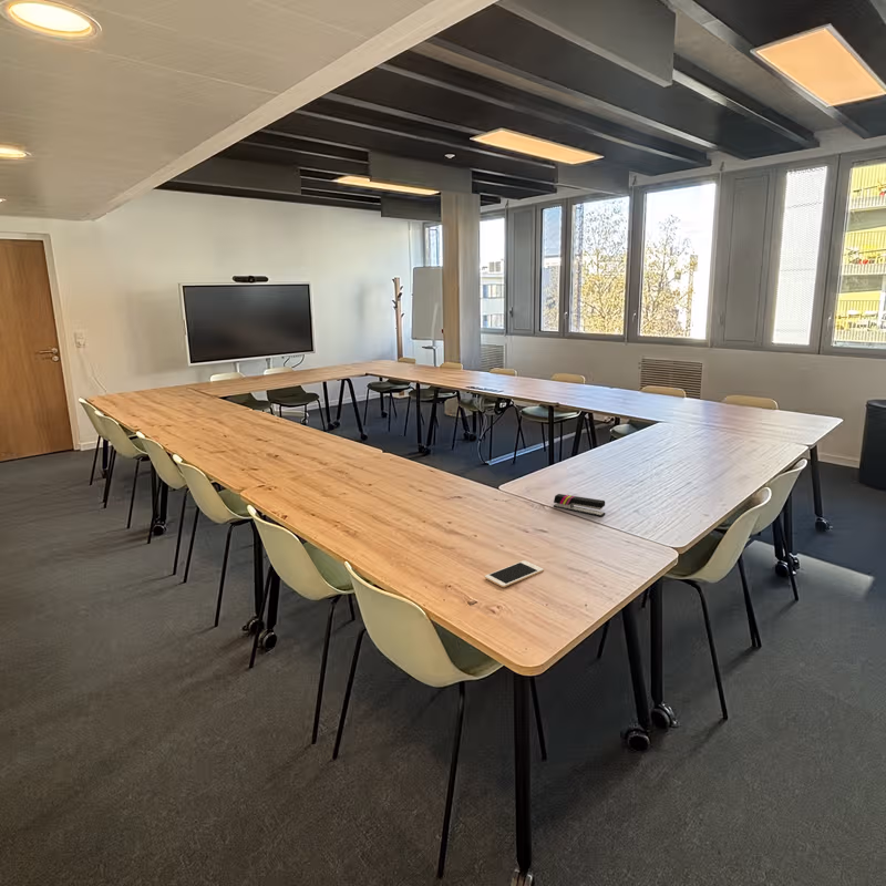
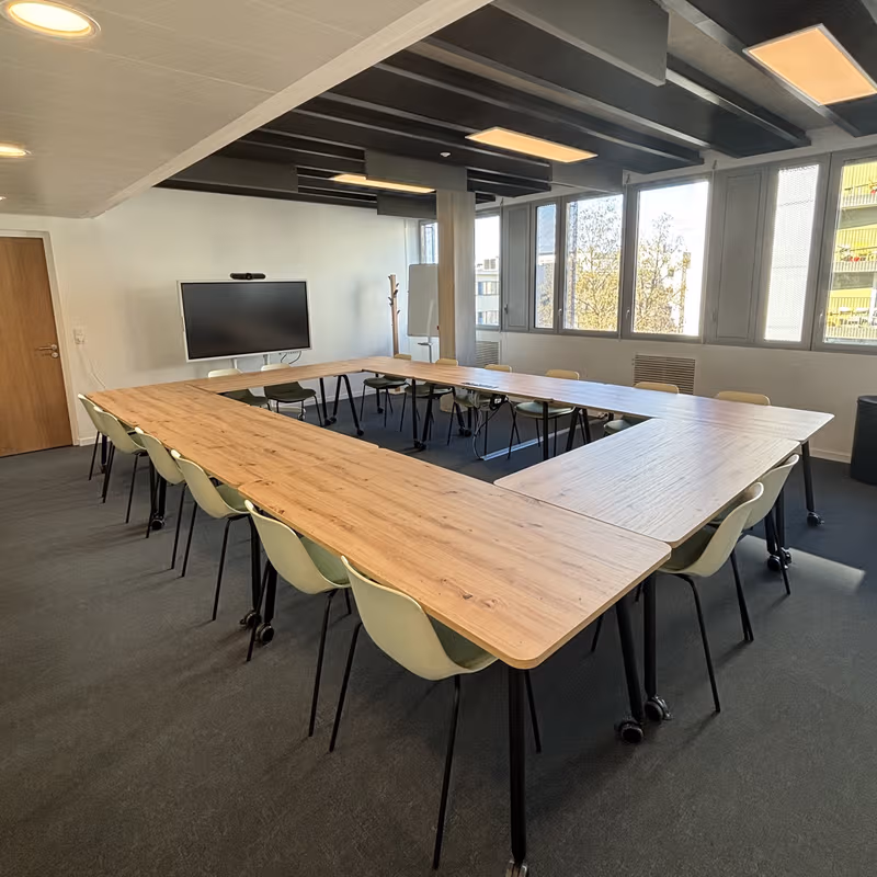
- cell phone (514, 573)
- stapler (578, 503)
